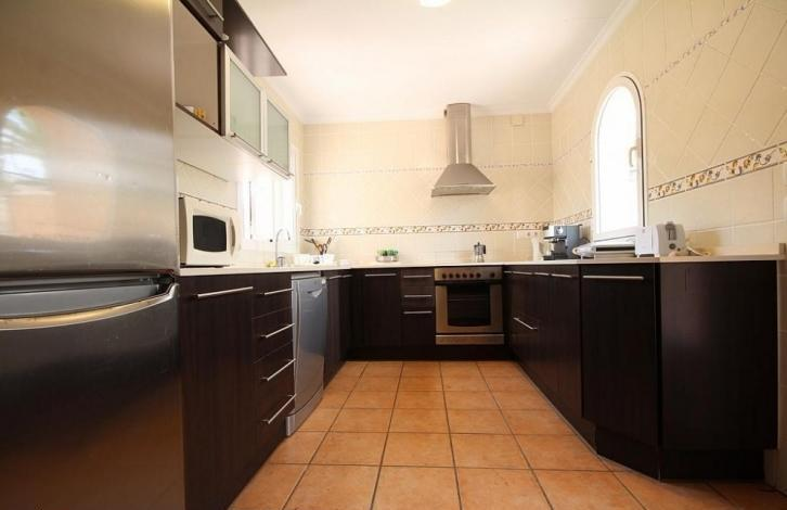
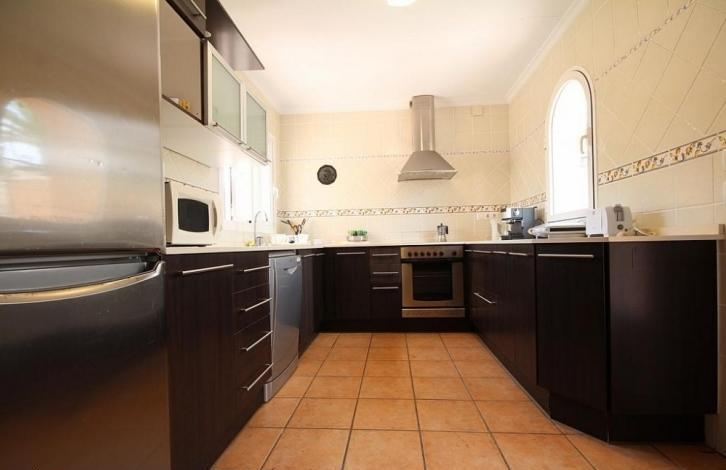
+ decorative plate (327, 175)
